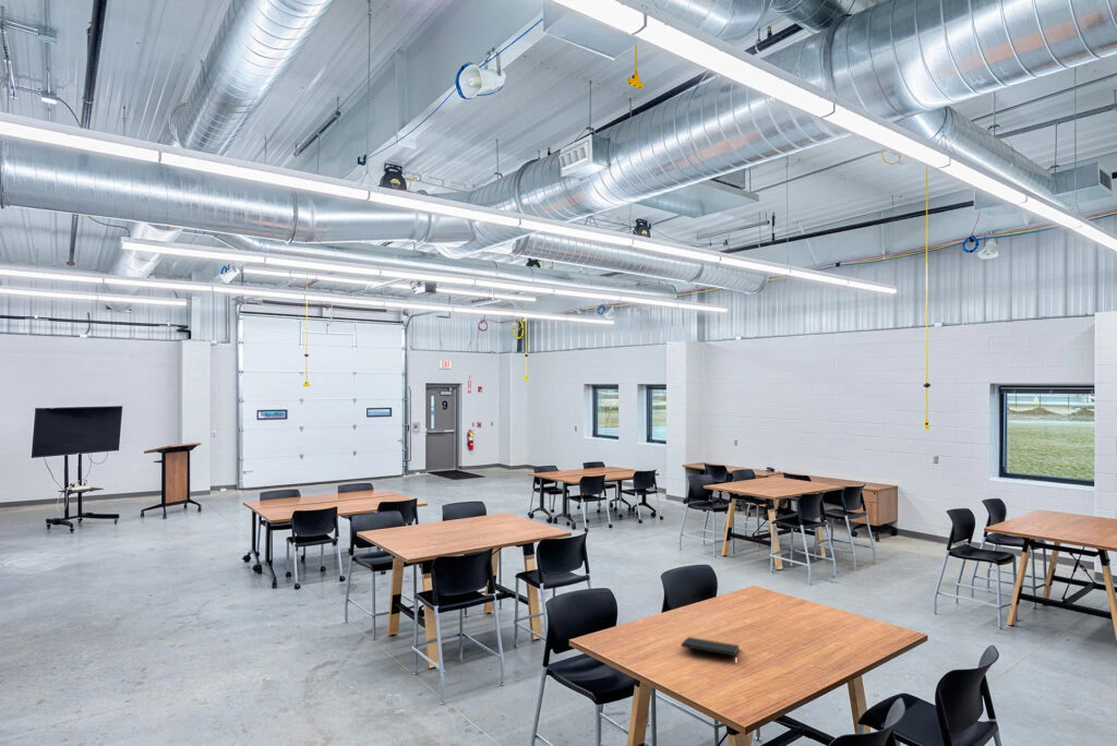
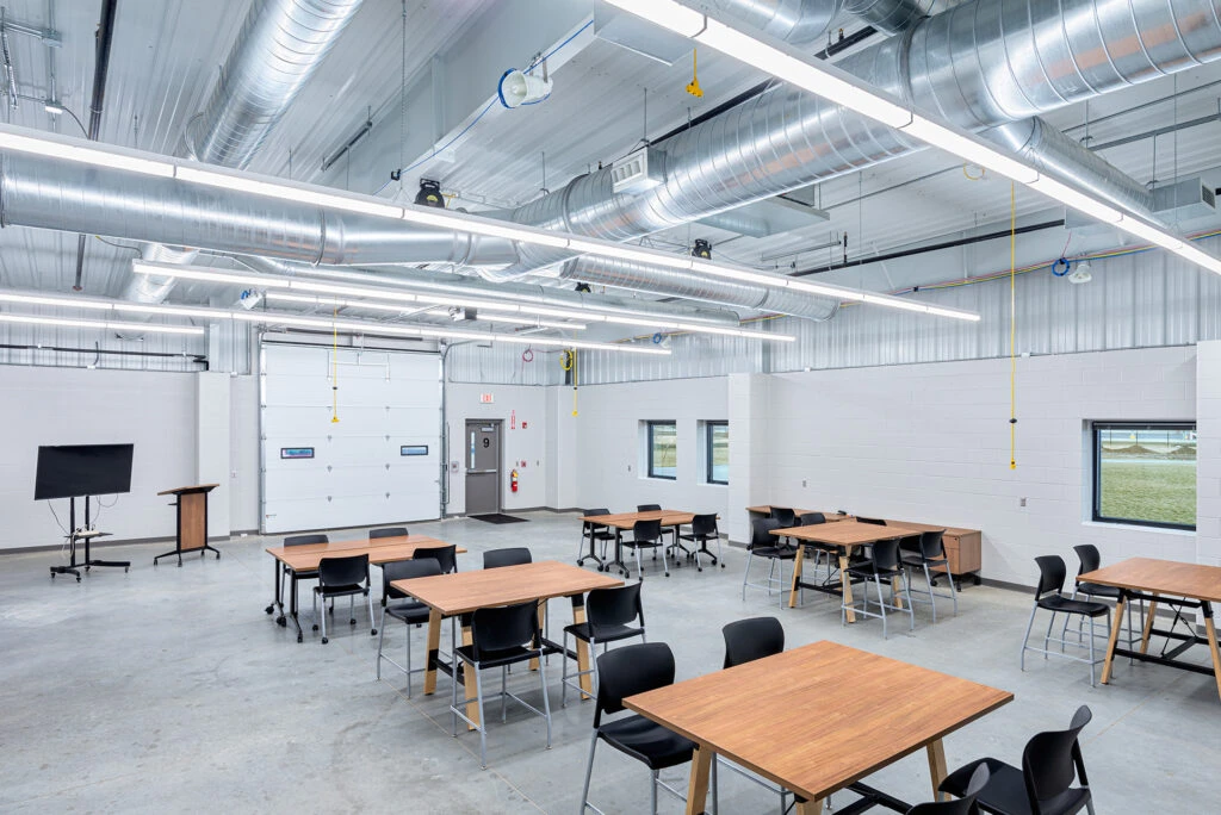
- notepad (710, 646)
